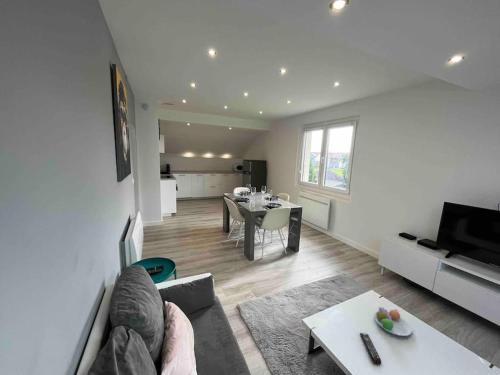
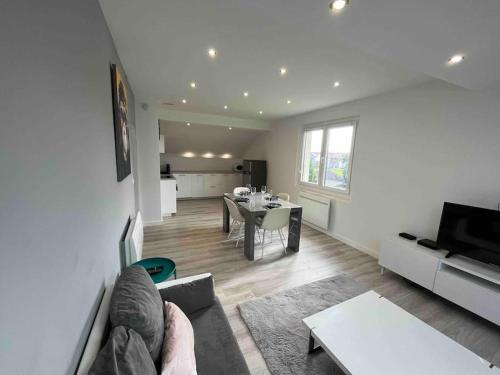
- remote control (369, 346)
- fruit bowl (391, 319)
